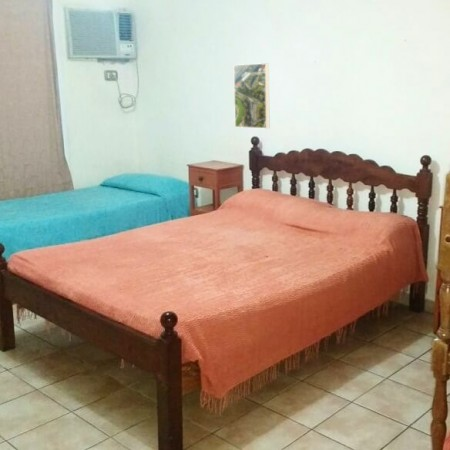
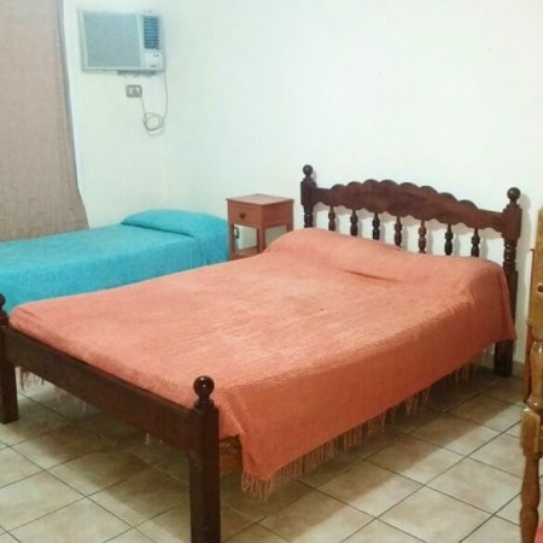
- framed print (251, 96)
